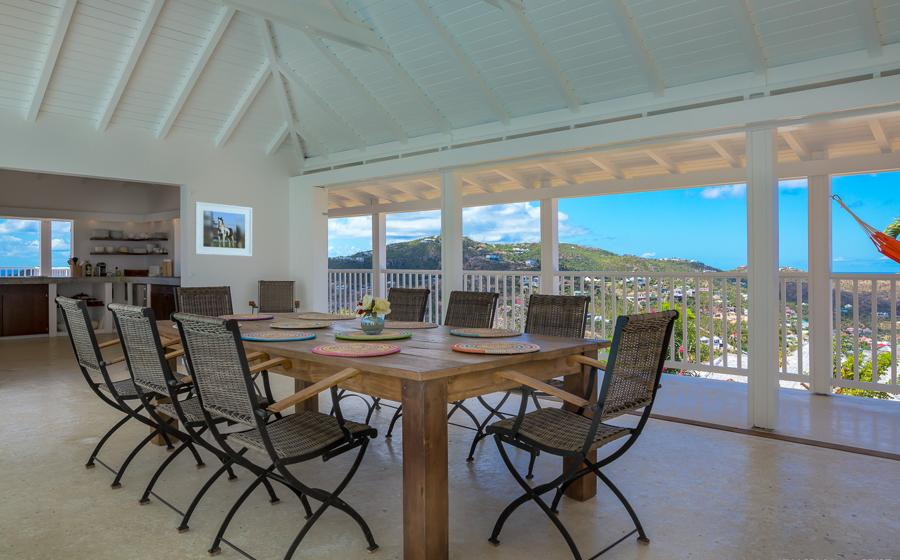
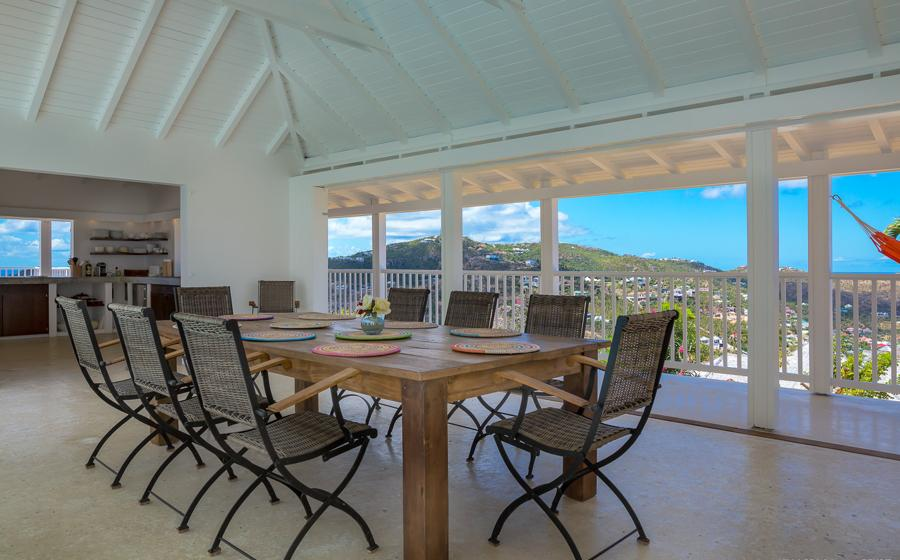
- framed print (224, 230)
